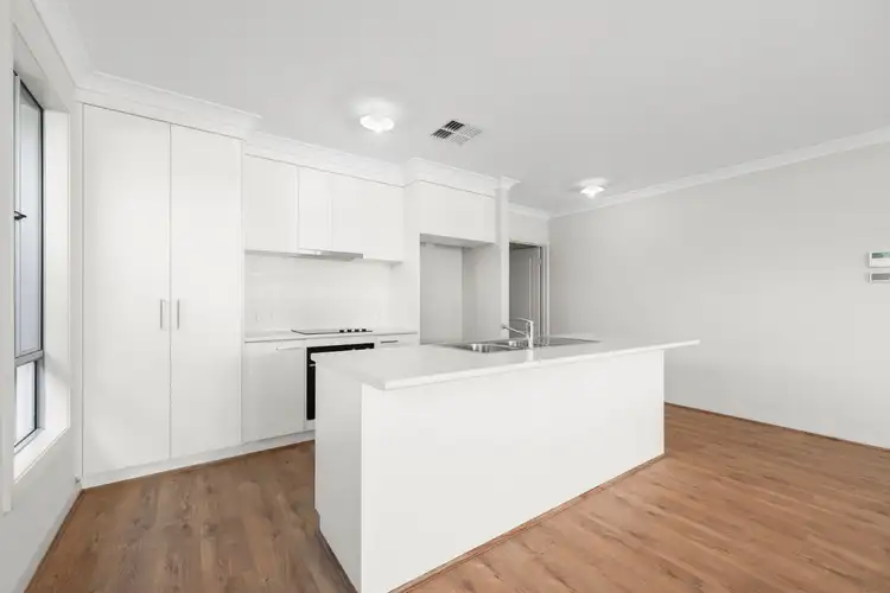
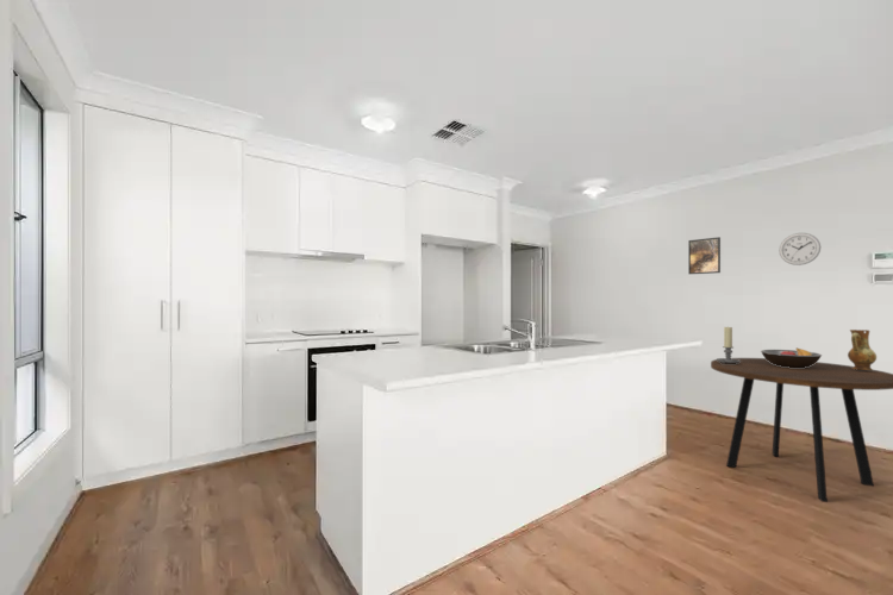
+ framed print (704, 256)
+ fruit bowl (789, 357)
+ candle holder (726, 344)
+ ceramic jug (861, 350)
+ dining table (780, 421)
+ wall clock (799, 249)
